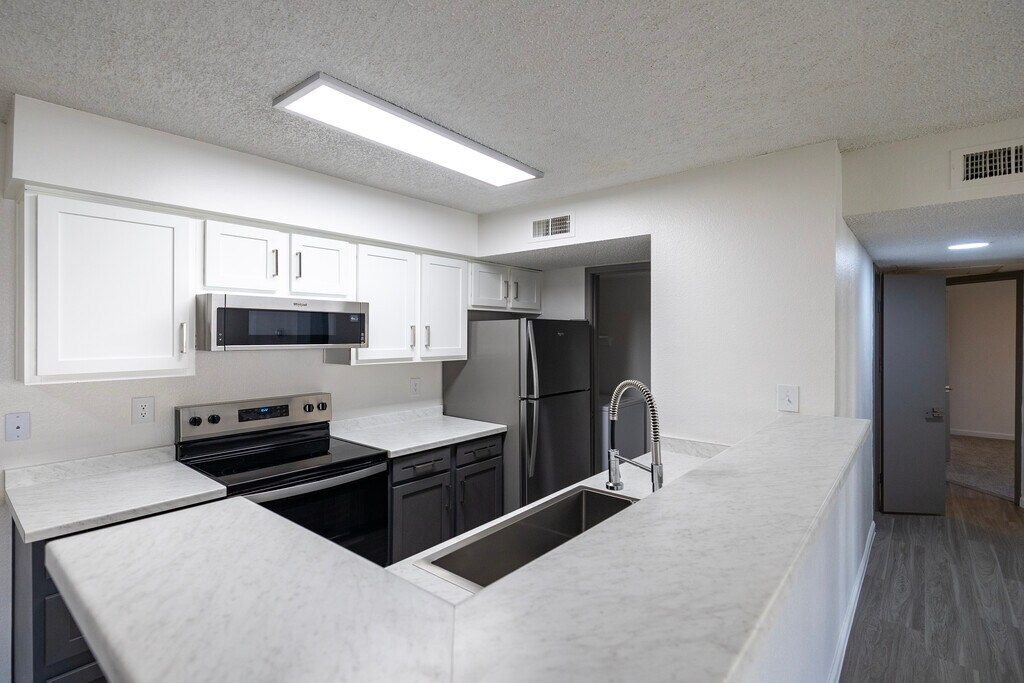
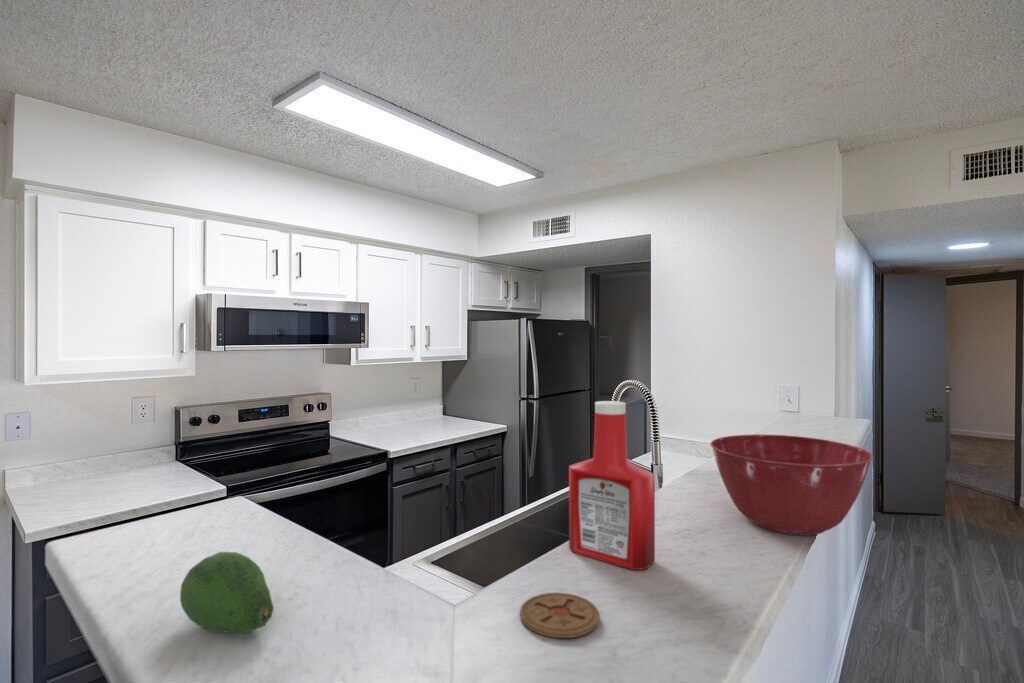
+ coaster (559, 613)
+ soap bottle (610, 478)
+ mixing bowl (786, 484)
+ fruit (228, 591)
